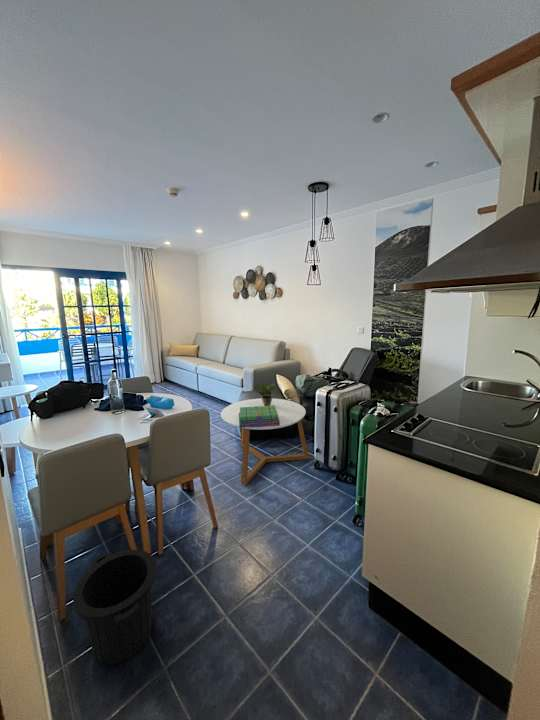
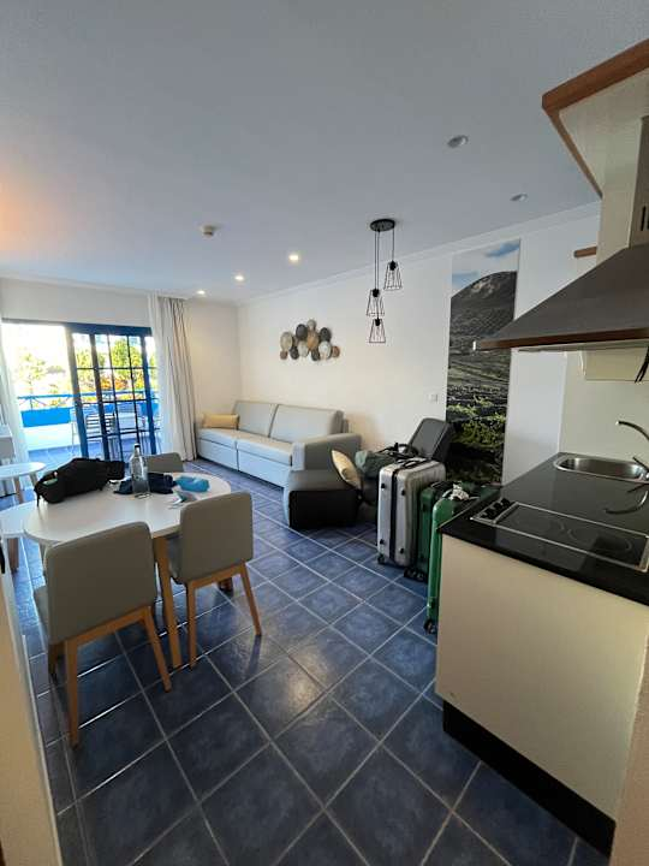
- coffee table (264, 429)
- potted plant (267, 394)
- trash can (120, 606)
- stack of books (258, 415)
